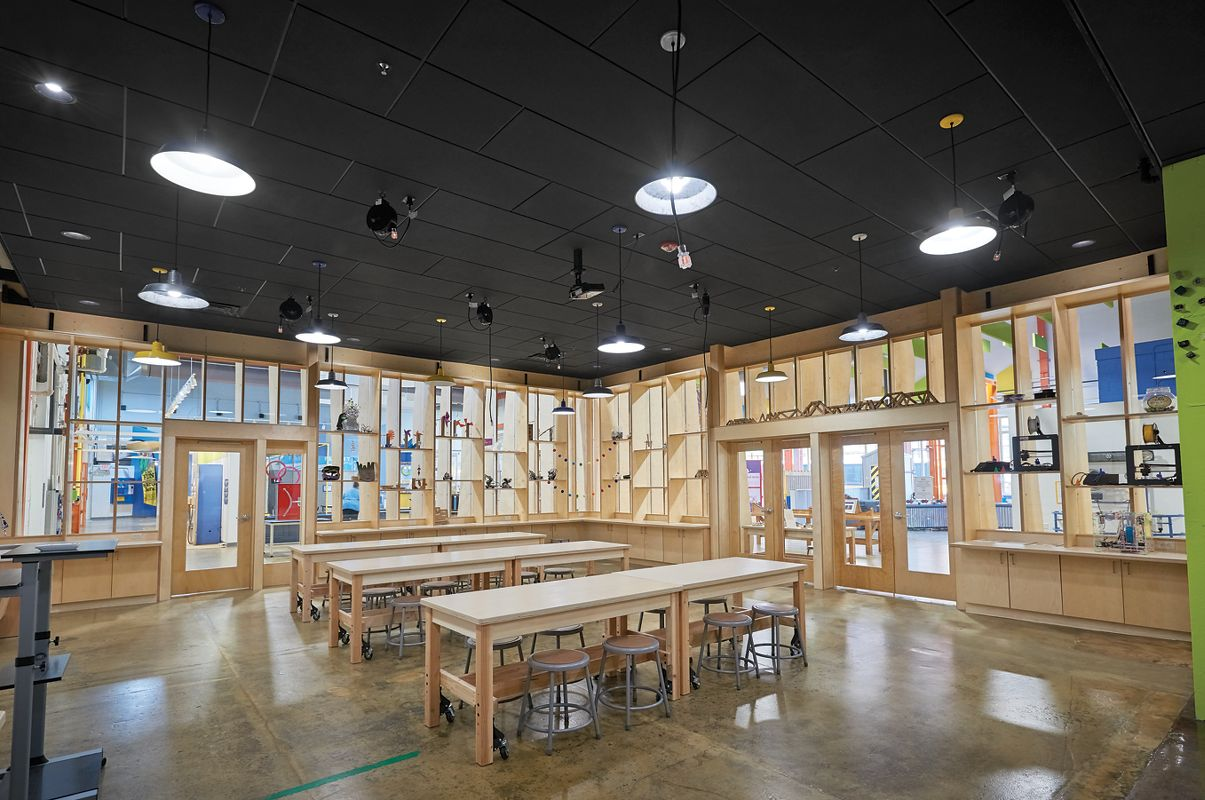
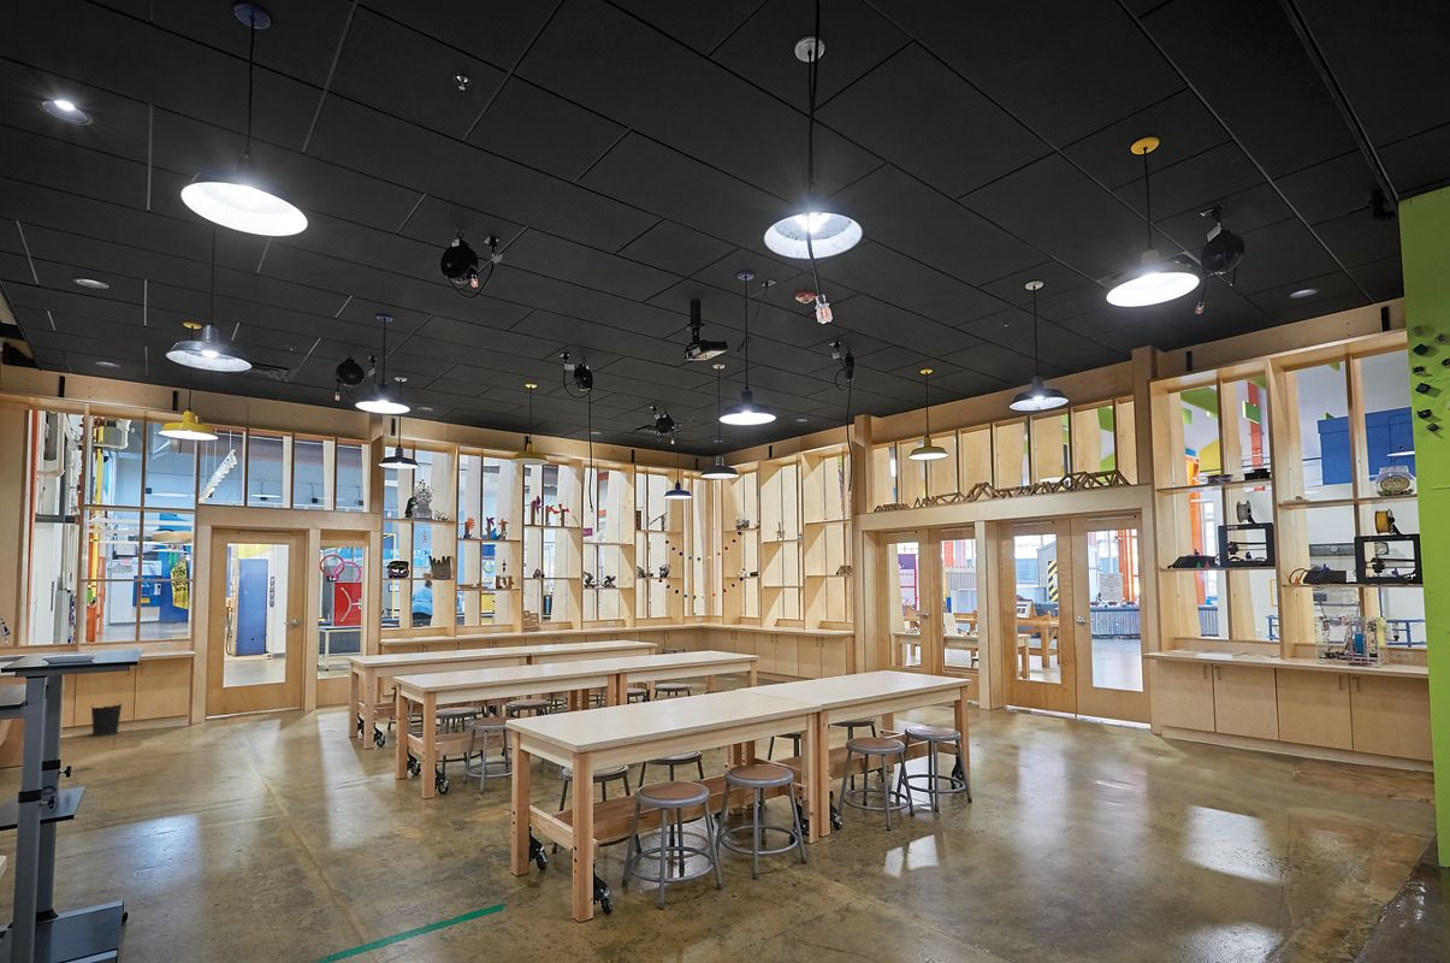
+ wastebasket (106, 719)
